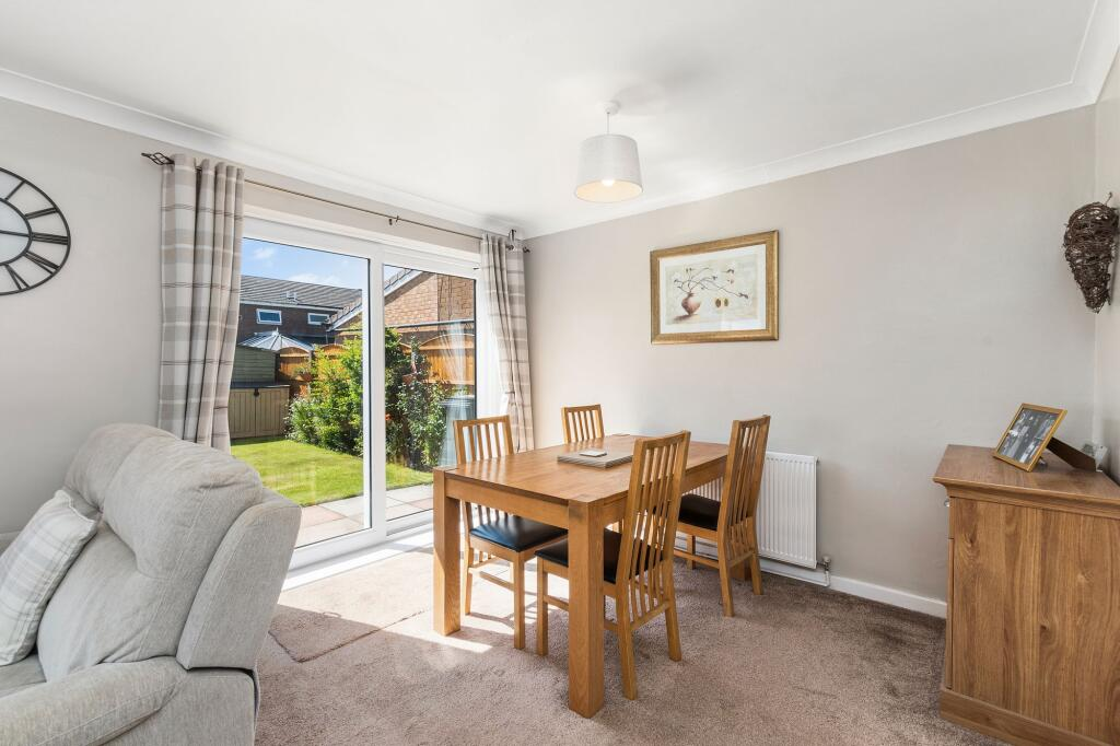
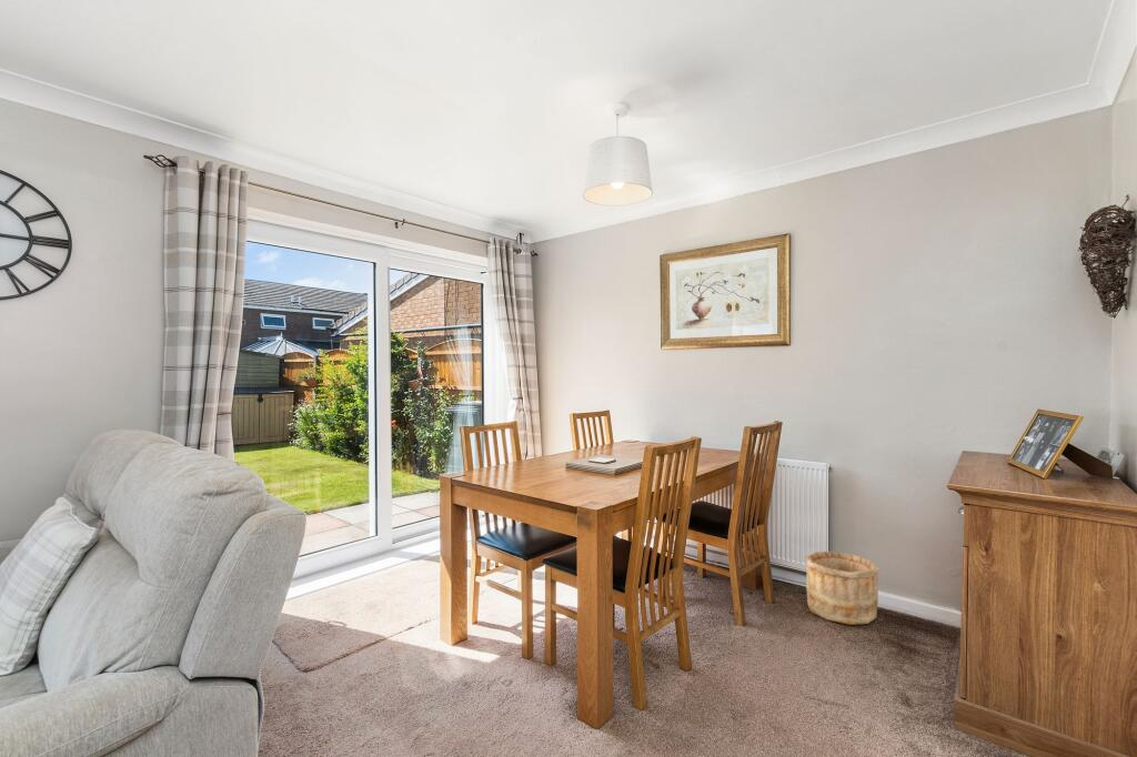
+ wooden bucket (841, 586)
